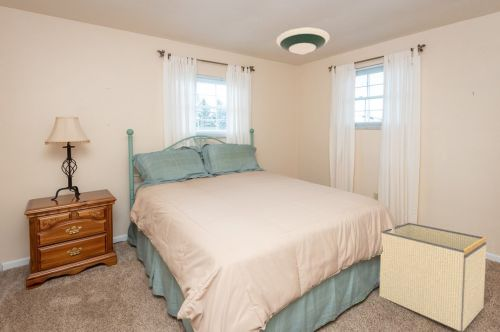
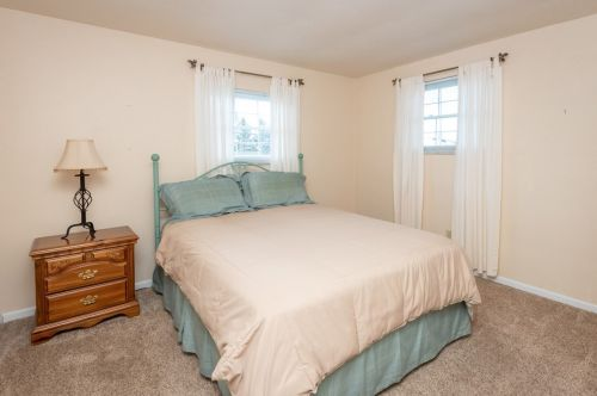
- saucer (302, 46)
- storage bin (430, 267)
